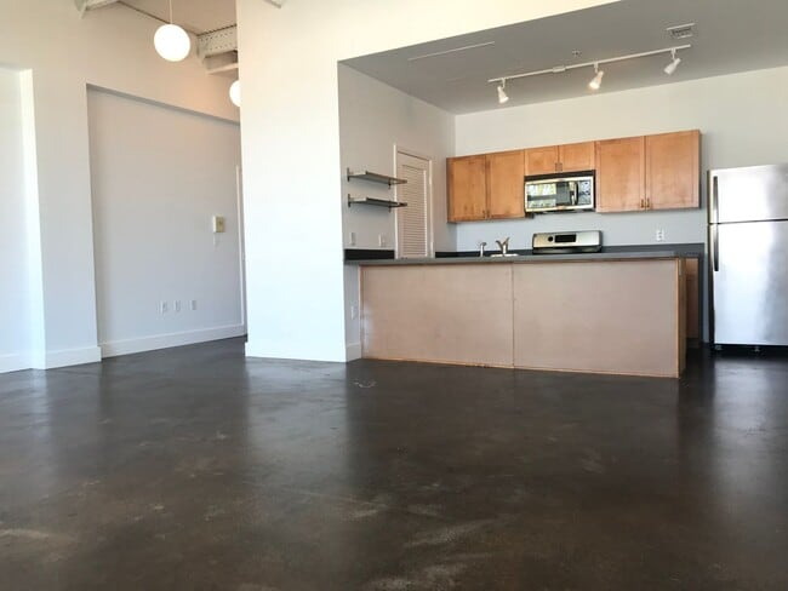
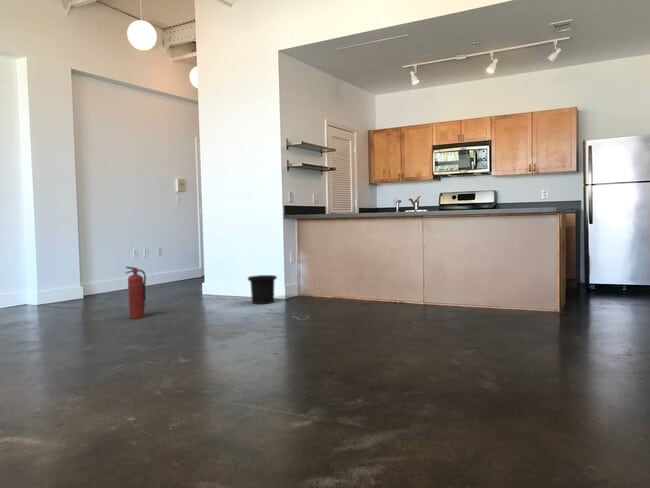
+ trash can (262, 289)
+ fire extinguisher (136, 291)
